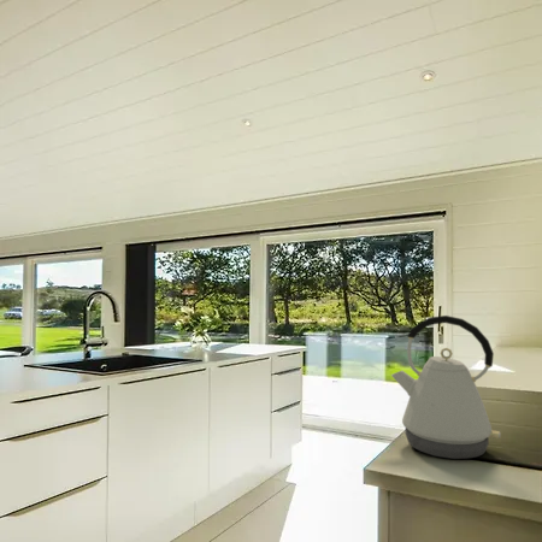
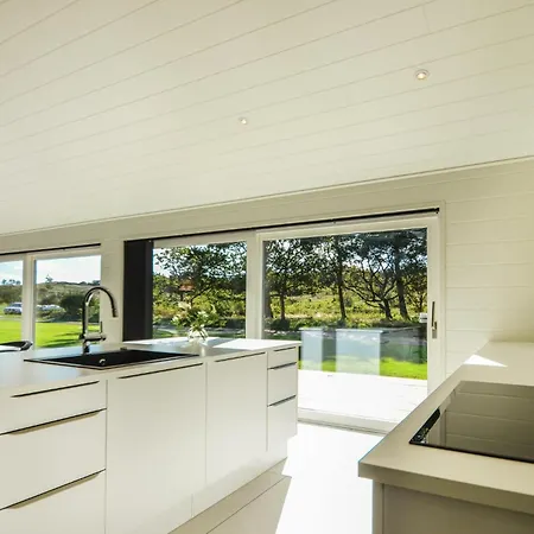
- kettle (442, 381)
